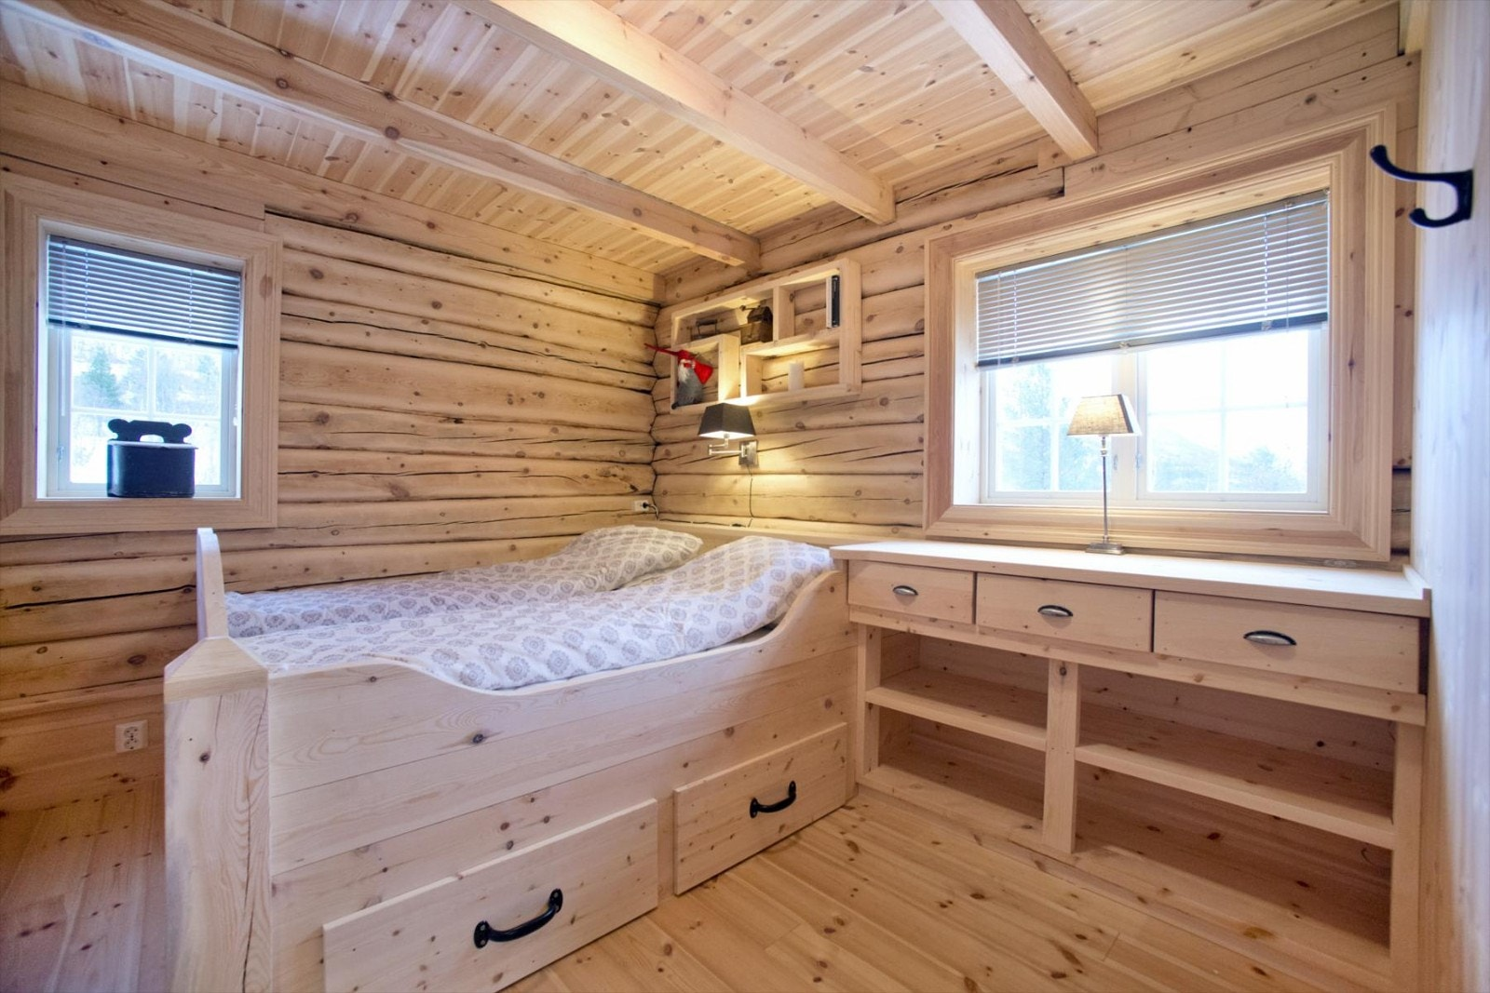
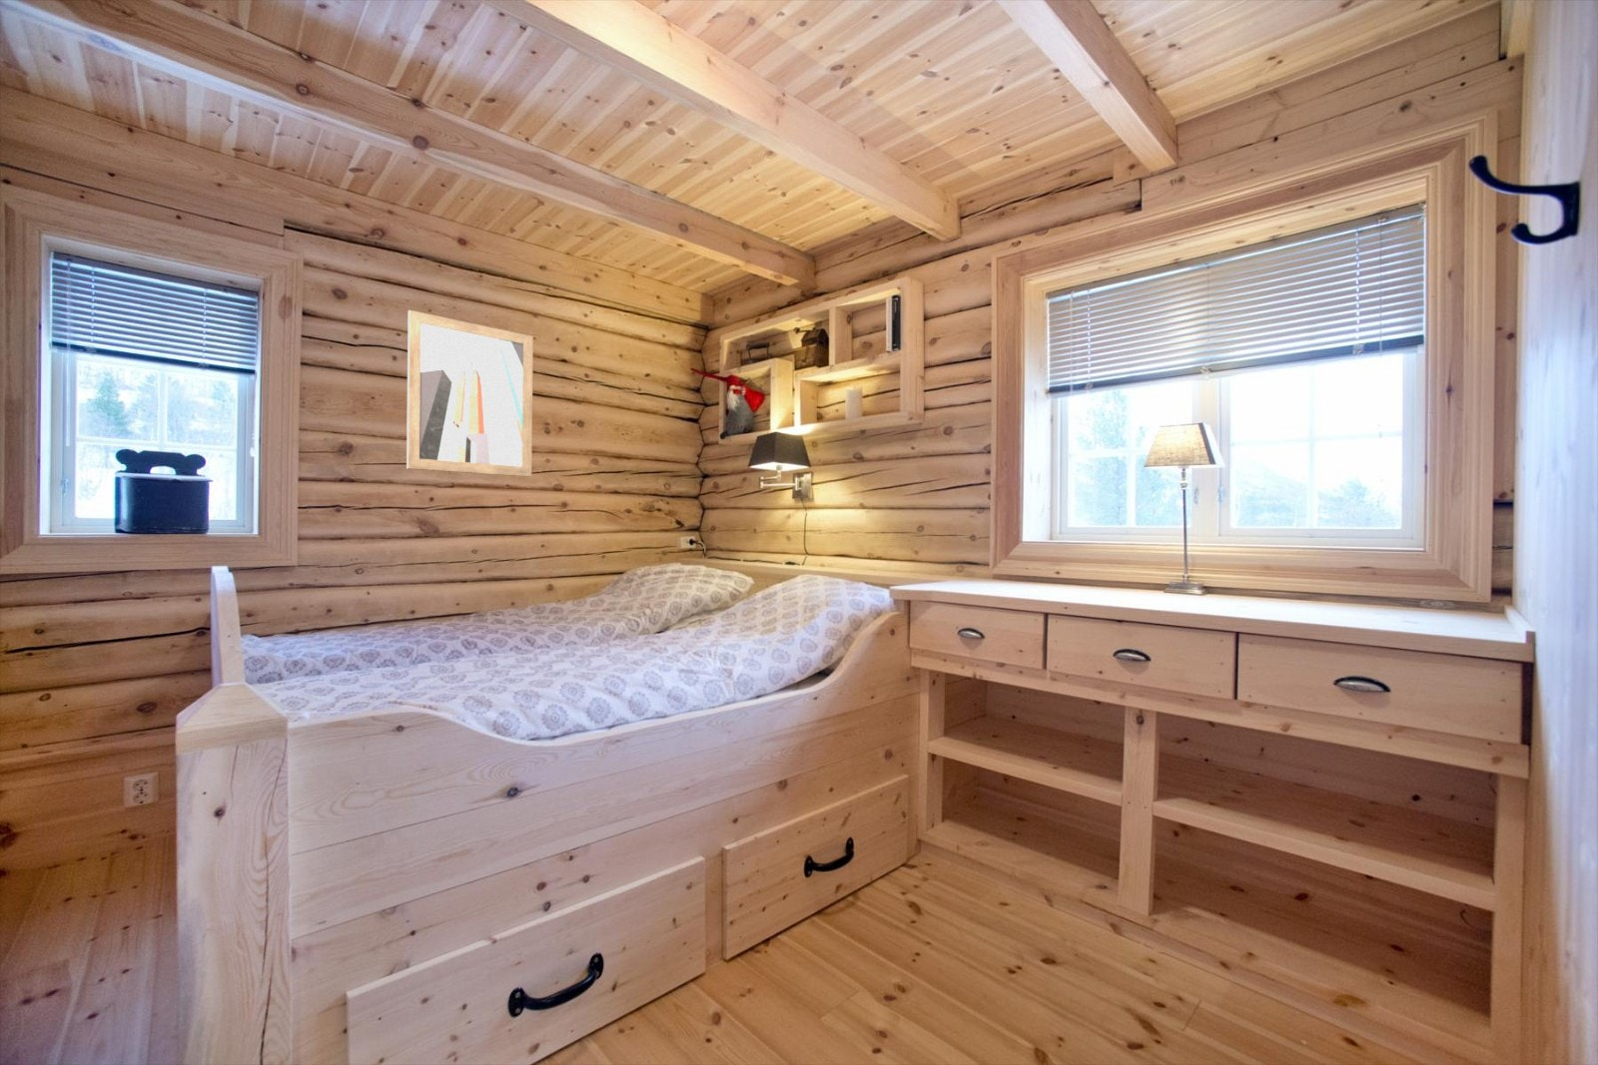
+ wall art (473, 398)
